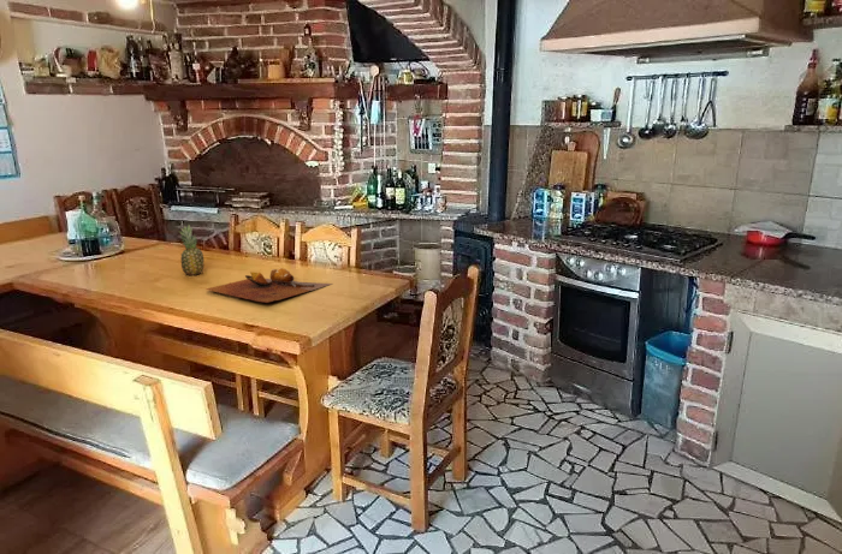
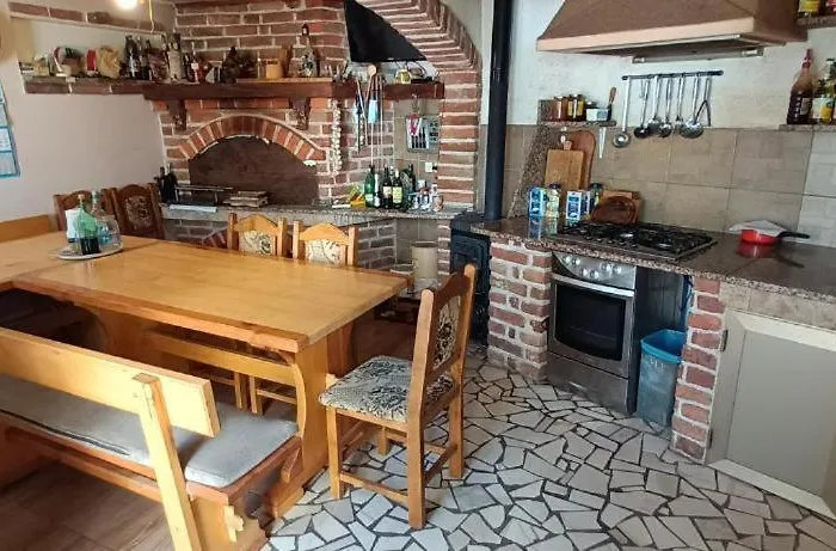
- fruit (190, 249)
- cutting board (280, 276)
